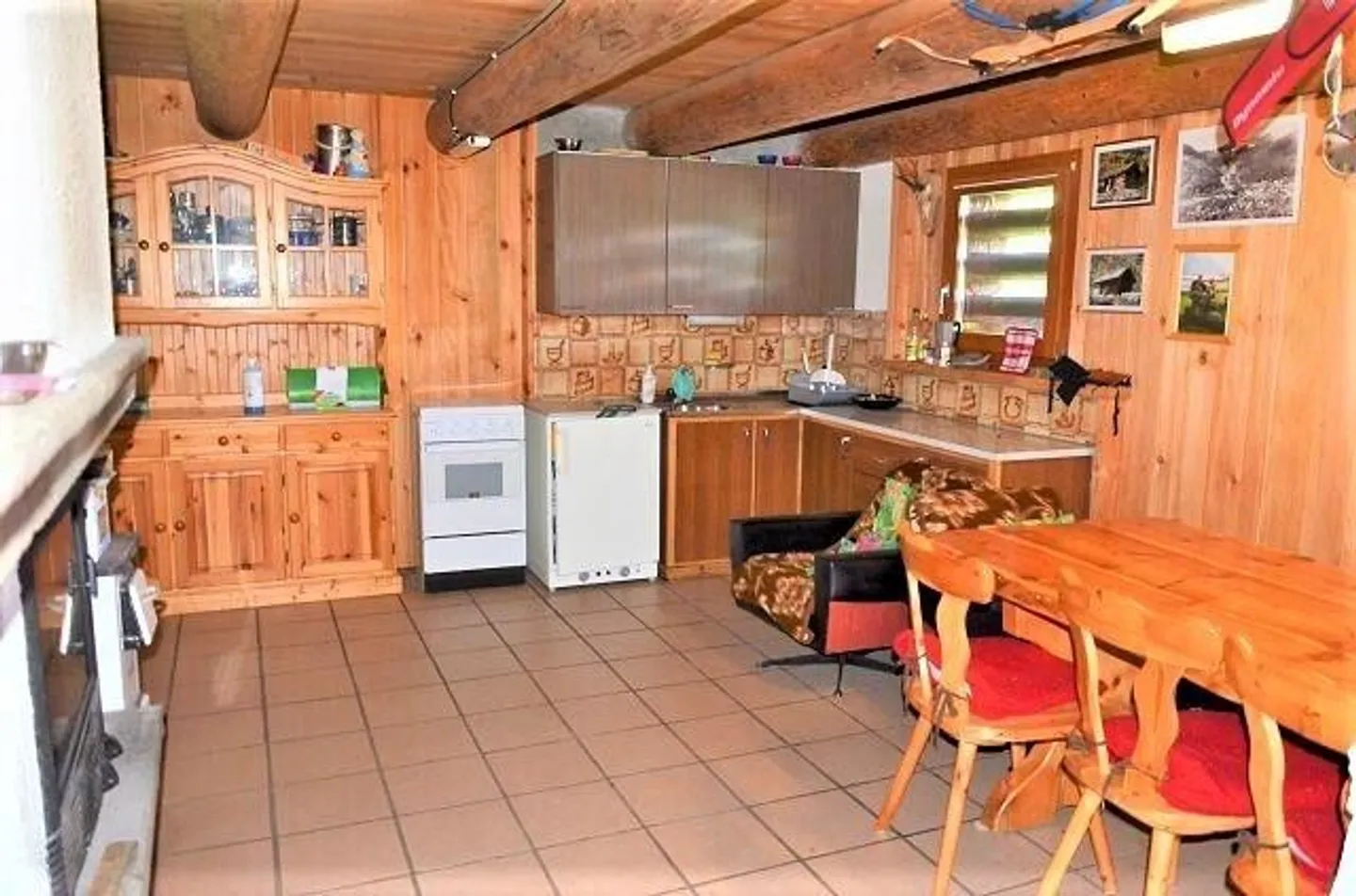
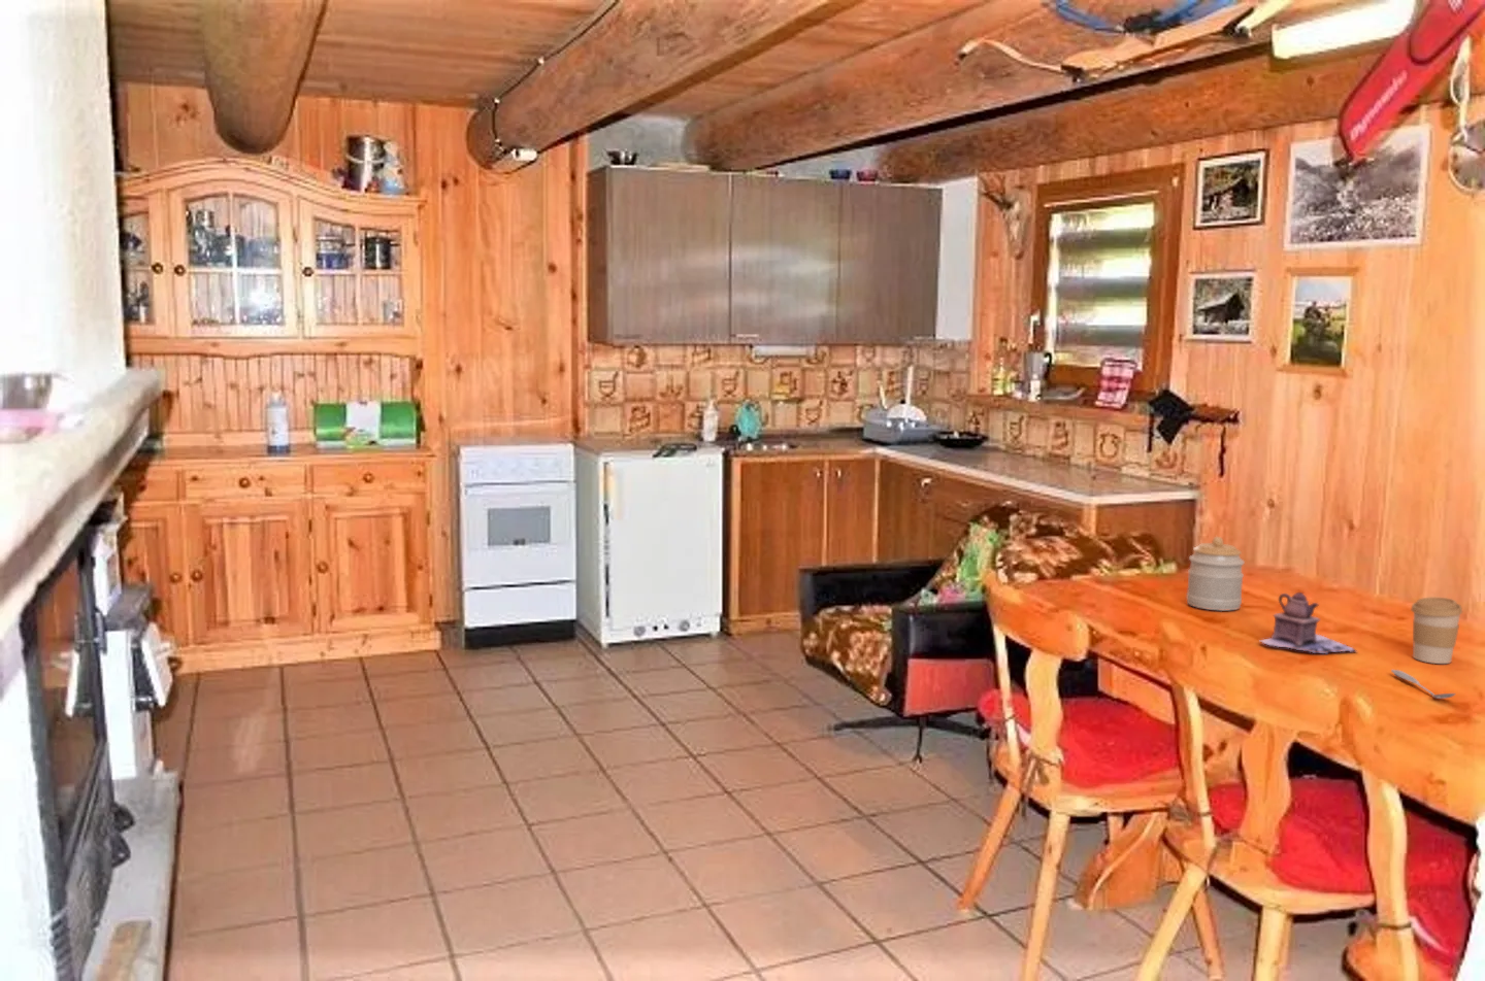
+ teapot (1299, 619)
+ coffee cup (1435, 628)
+ spoon (1420, 684)
+ jar (1215, 570)
